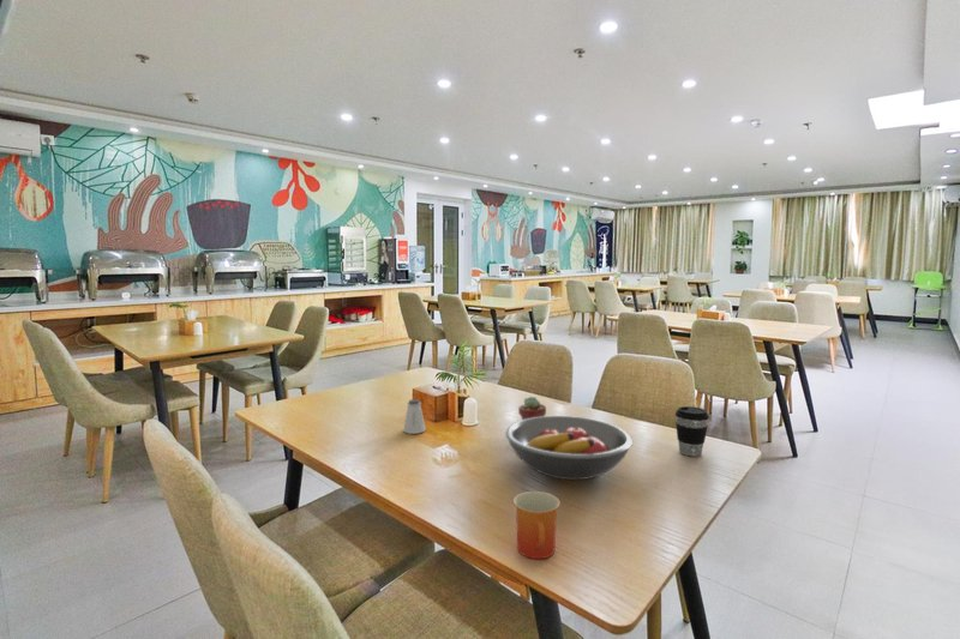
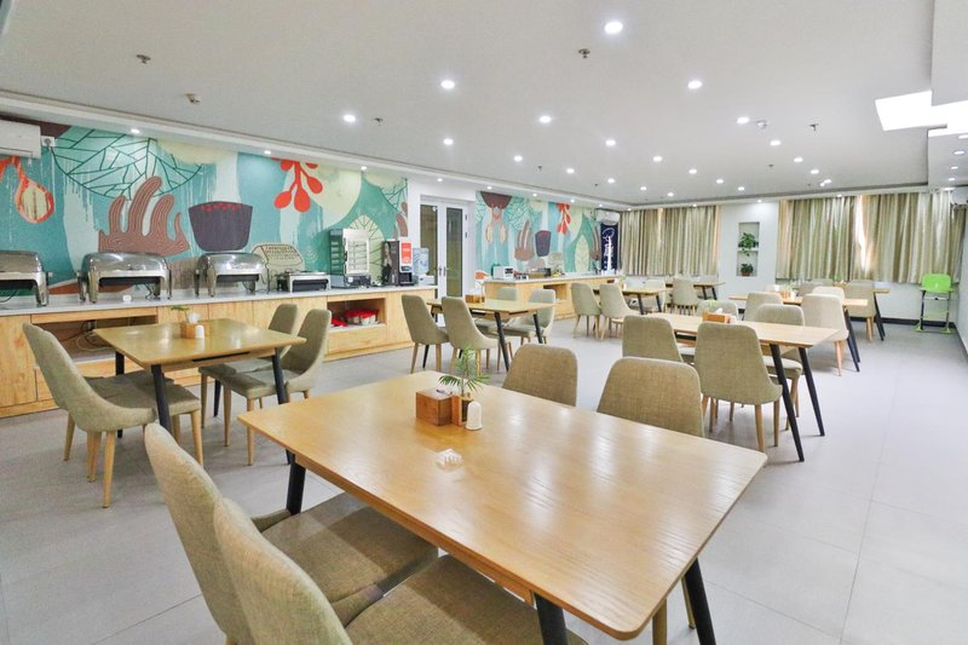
- potted succulent (532, 414)
- fruit bowl (566, 446)
- mug (539, 526)
- coffee cup (691, 430)
- saltshaker (414, 415)
